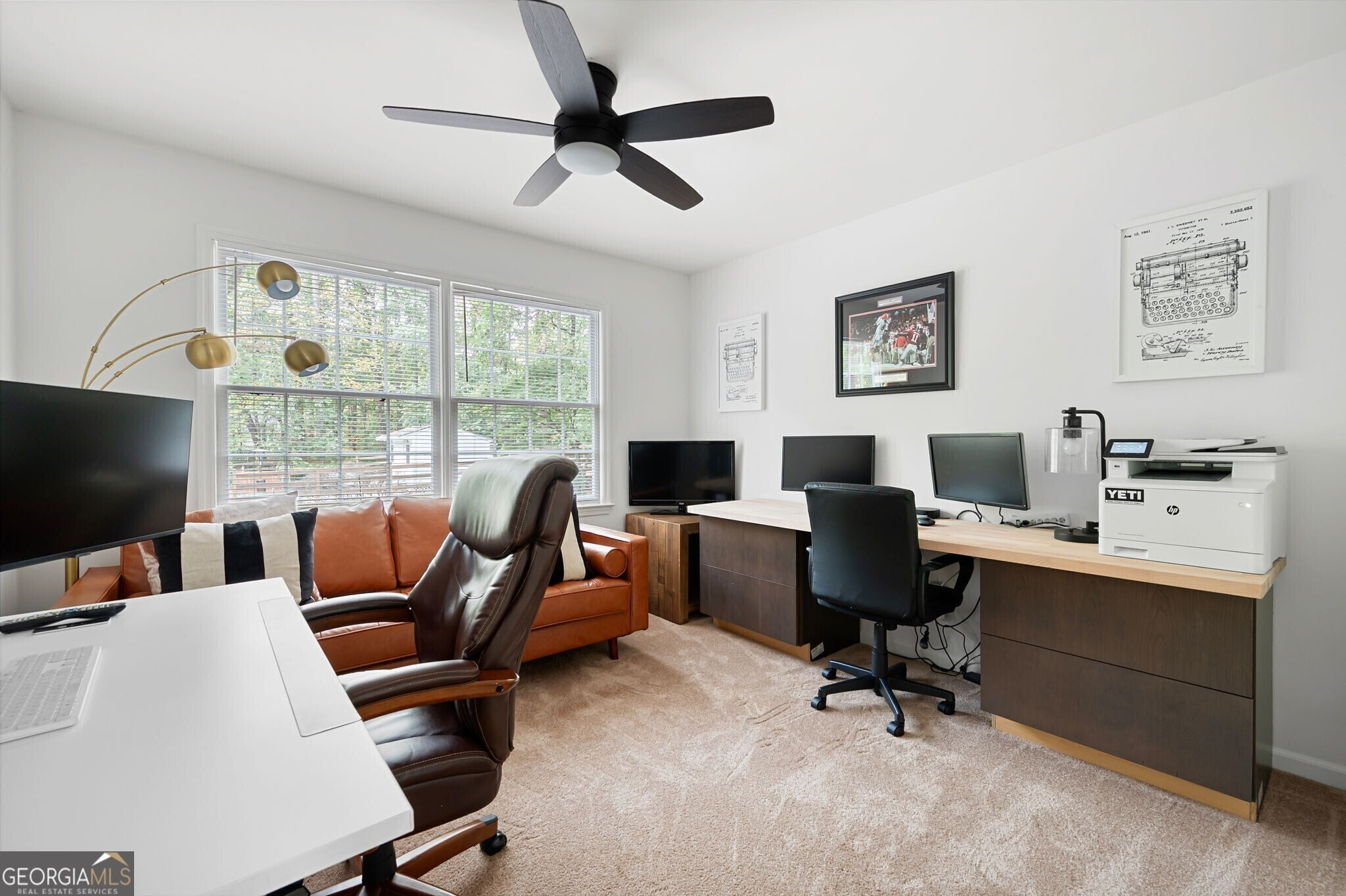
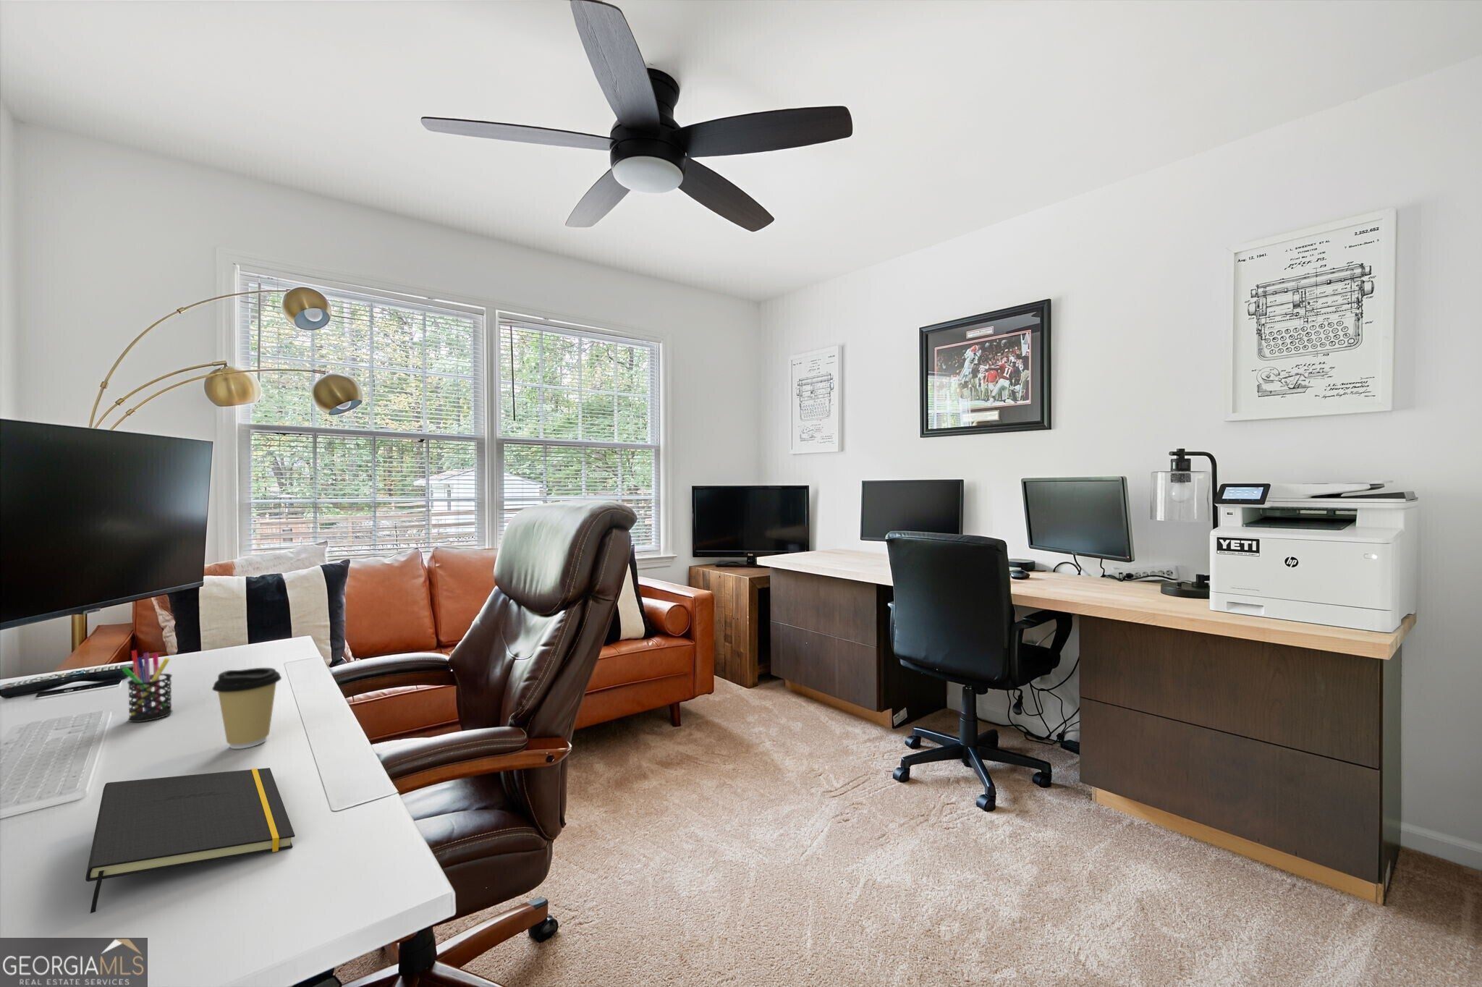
+ pen holder (144, 684)
+ notepad (195, 814)
+ coffee cup (248, 706)
